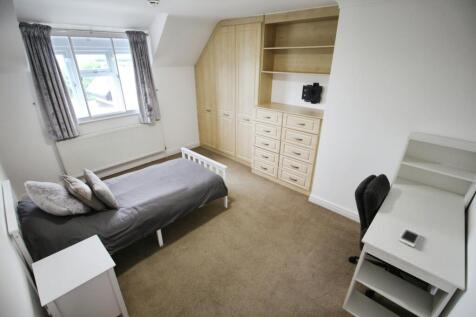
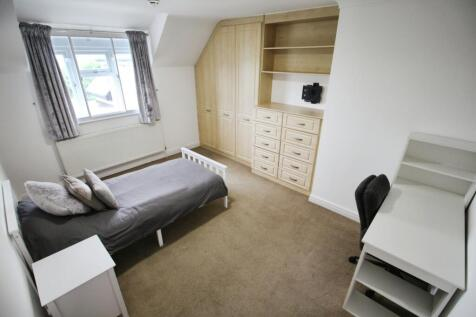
- cell phone (409, 237)
